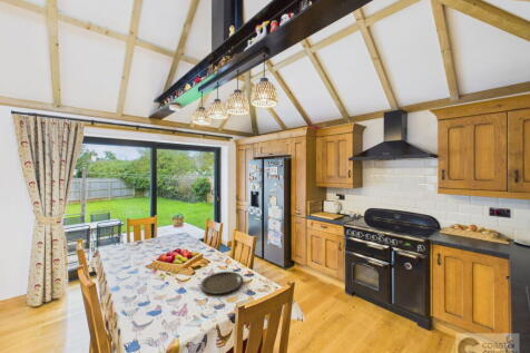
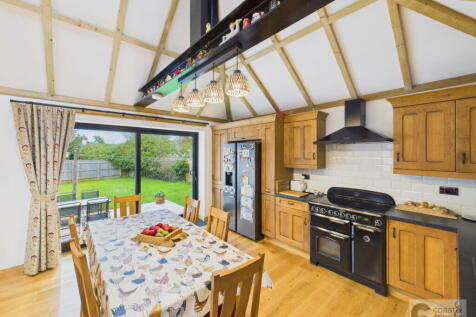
- plate (222, 282)
